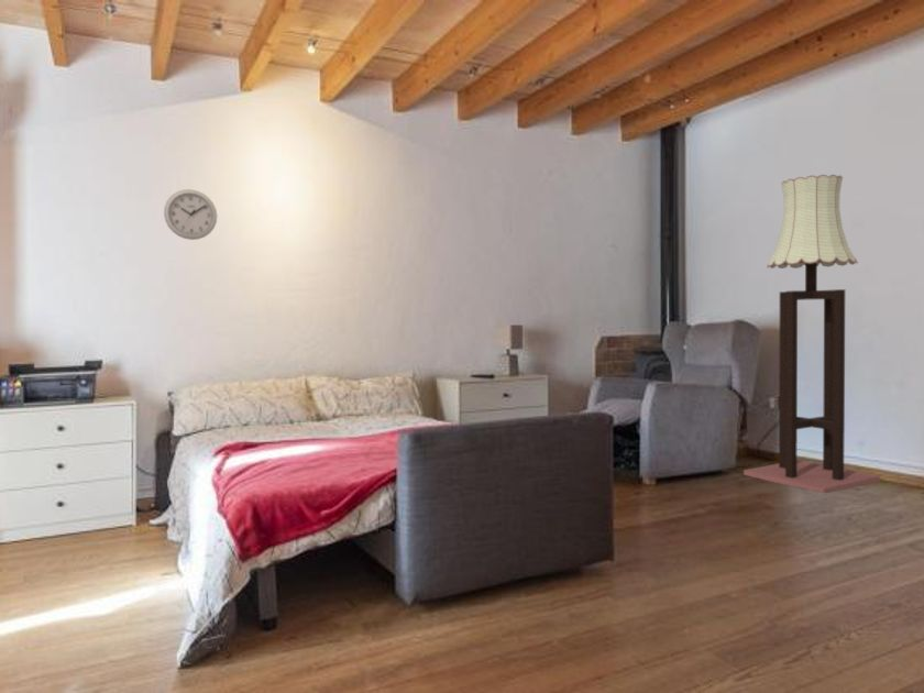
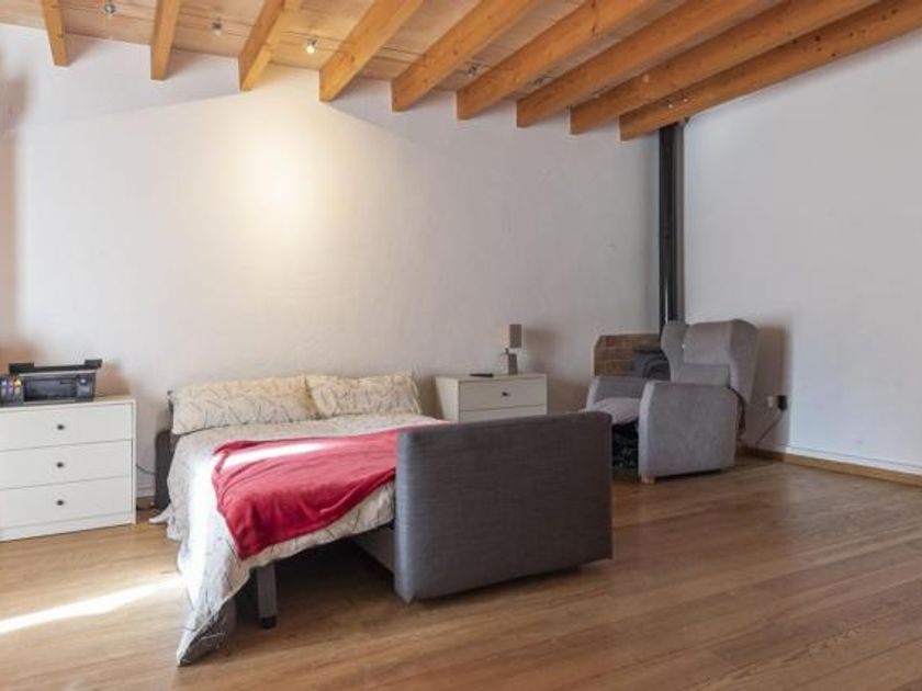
- floor lamp (824, 330)
- wall clock (190, 215)
